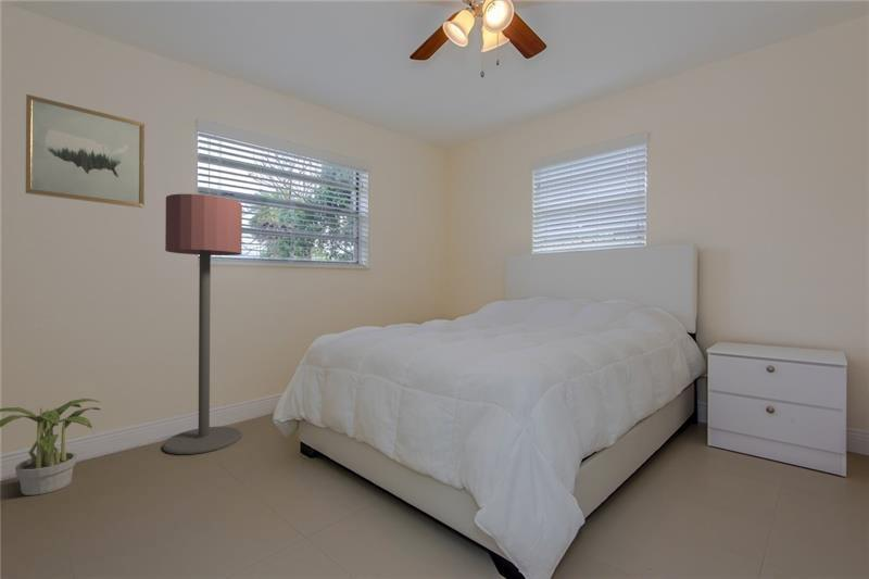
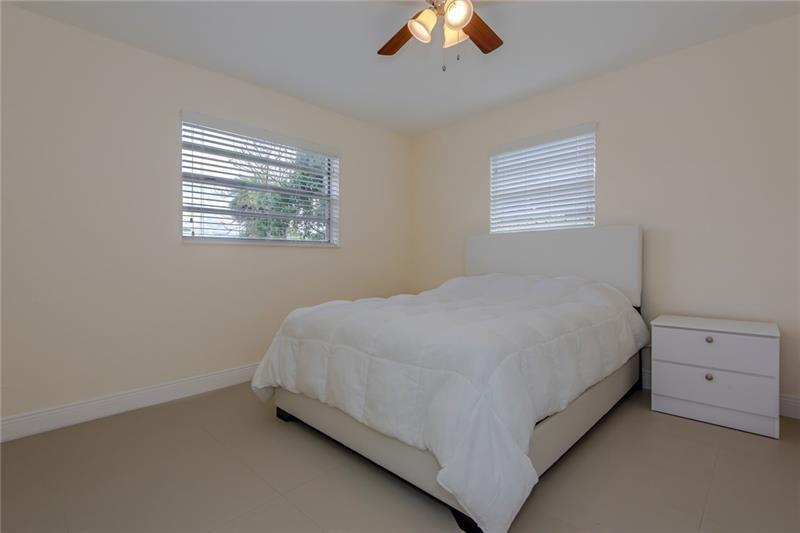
- wall art (89, 155)
- potted plant (48, 444)
- floor lamp (204, 320)
